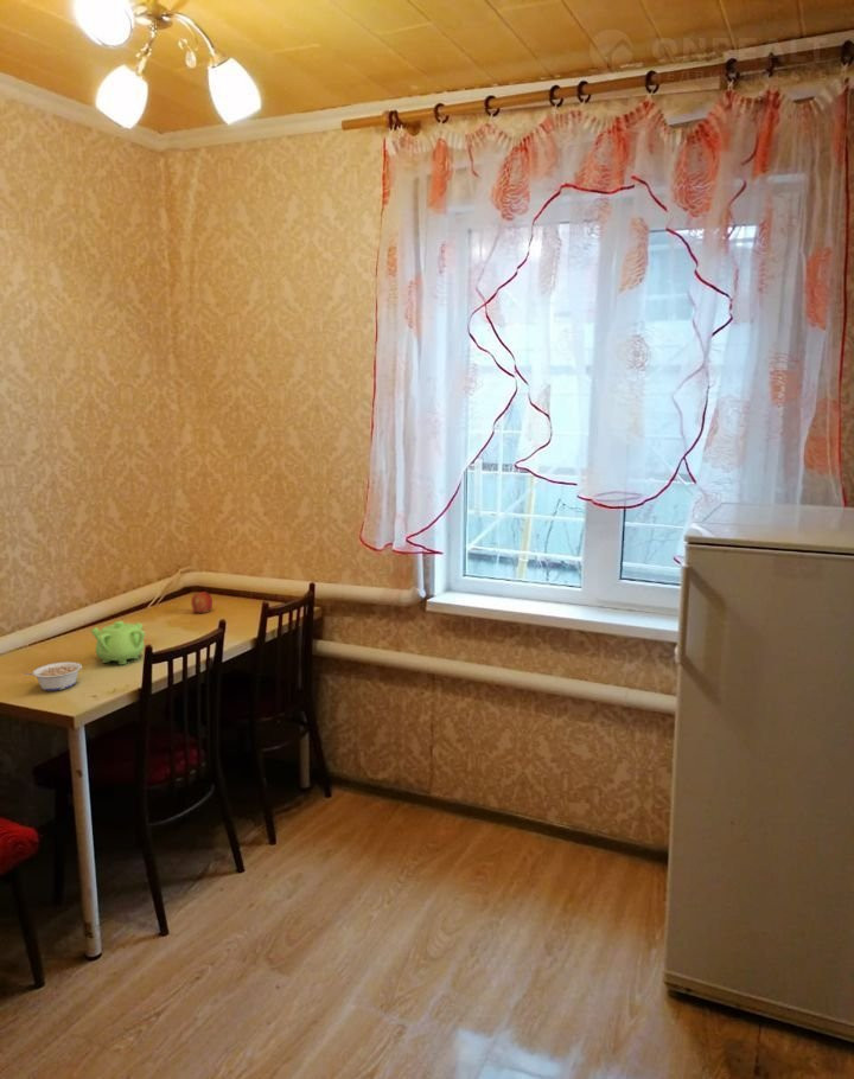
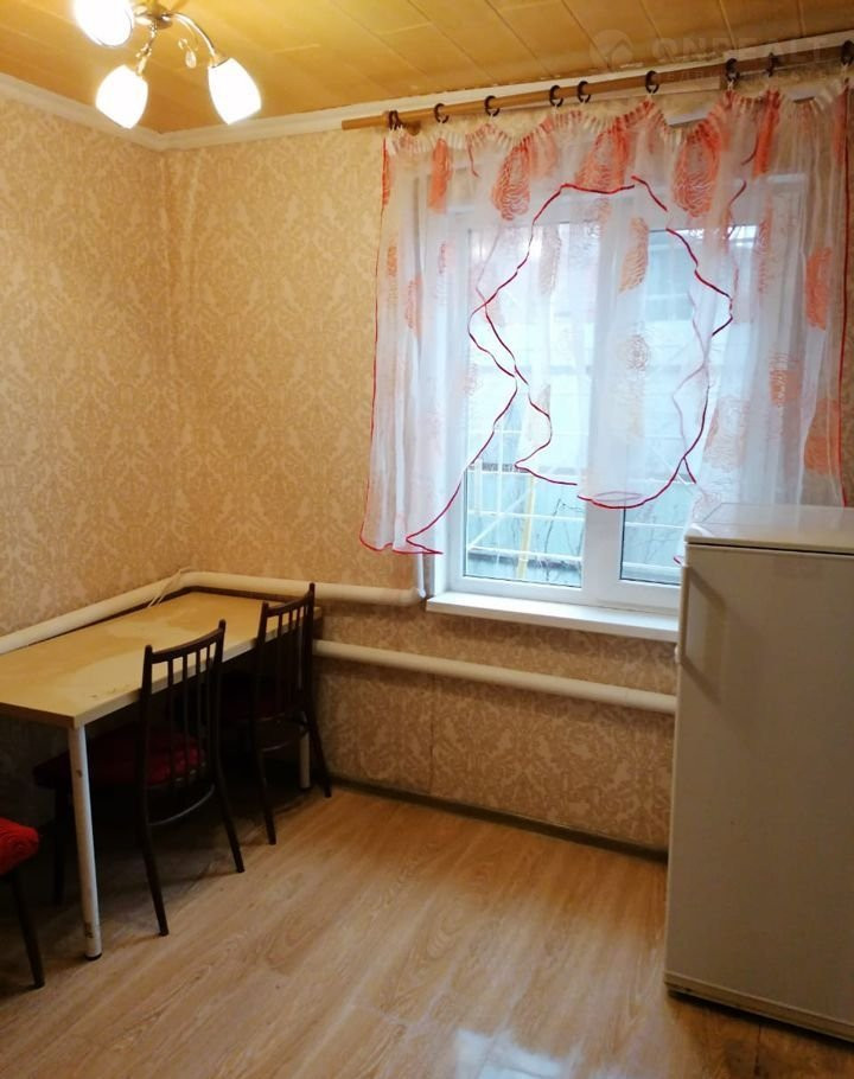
- legume (56, 676)
- teapot (119, 639)
- fruit (202, 601)
